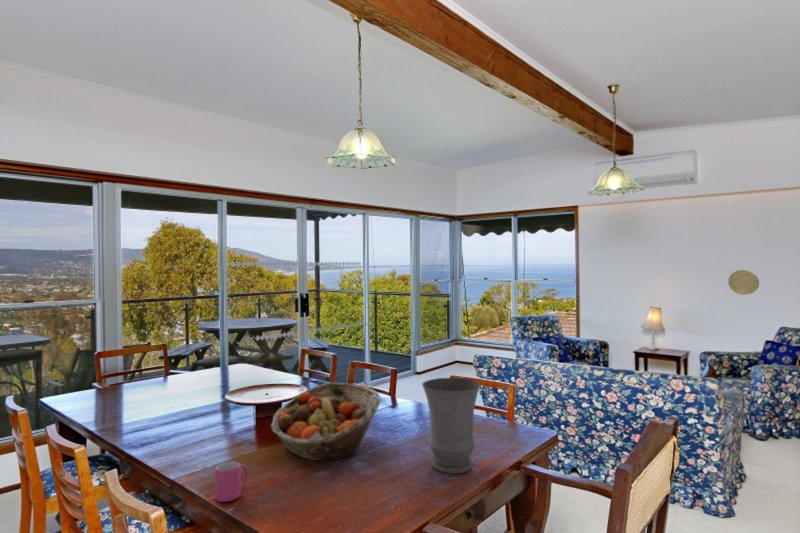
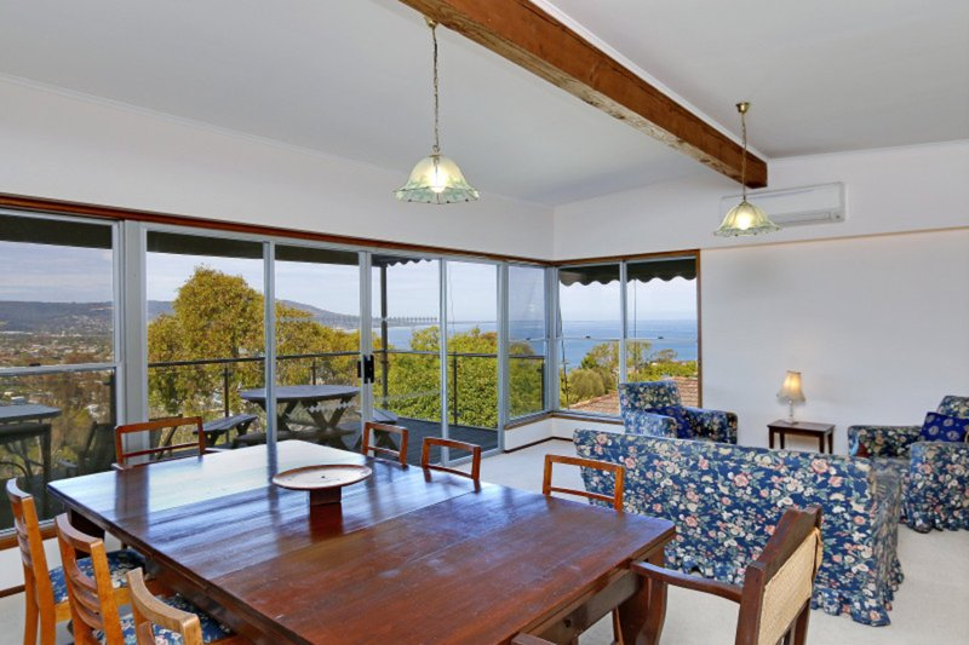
- mug (232, 479)
- decorative plate (743, 282)
- vase (451, 424)
- fruit basket (326, 418)
